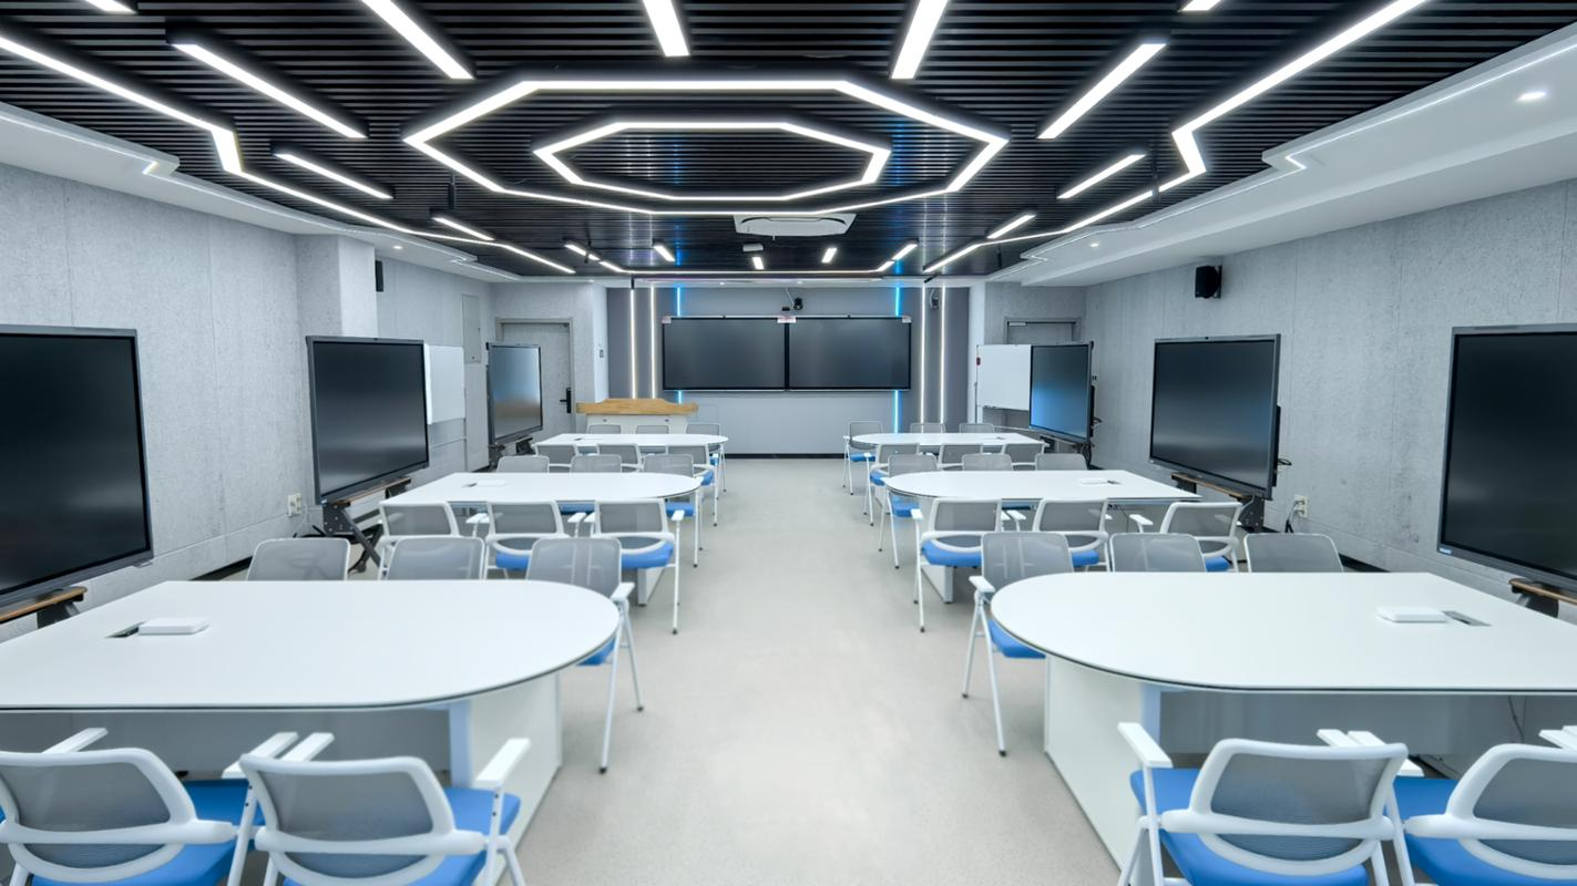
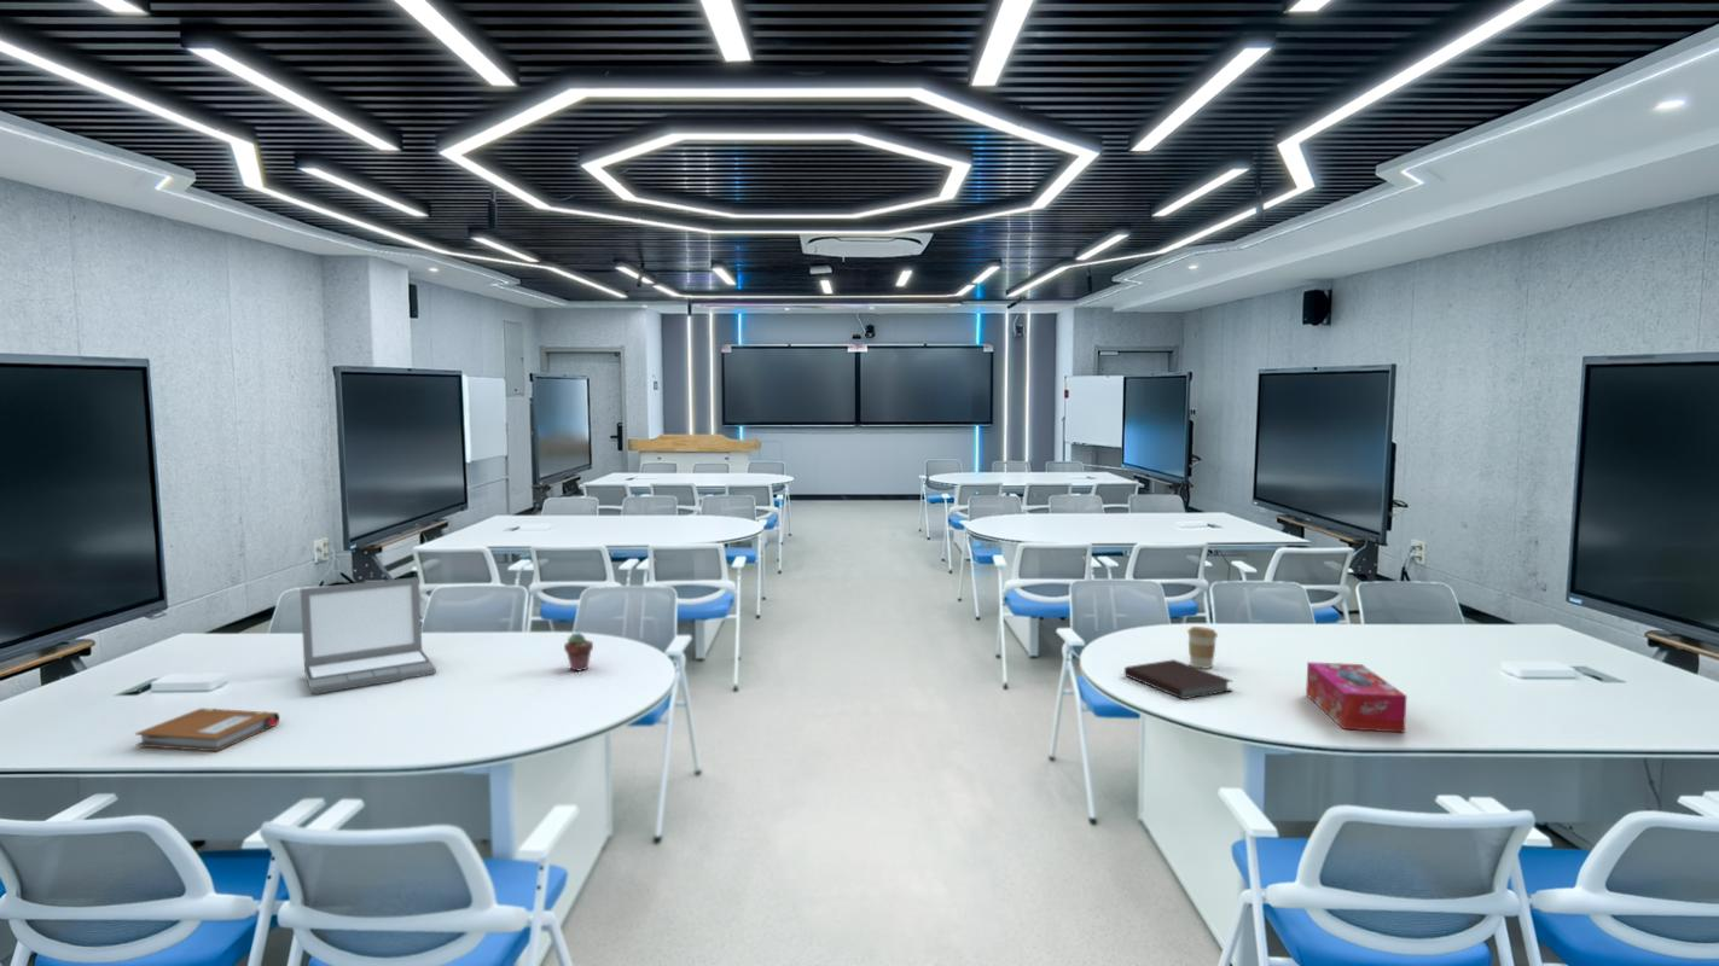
+ coffee cup (1202, 646)
+ notebook (213, 728)
+ potted succulent (579, 650)
+ notebook (1177, 677)
+ laptop (367, 632)
+ tissue box (1353, 694)
